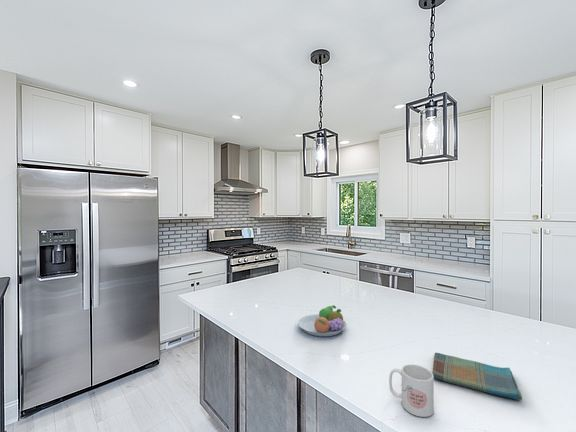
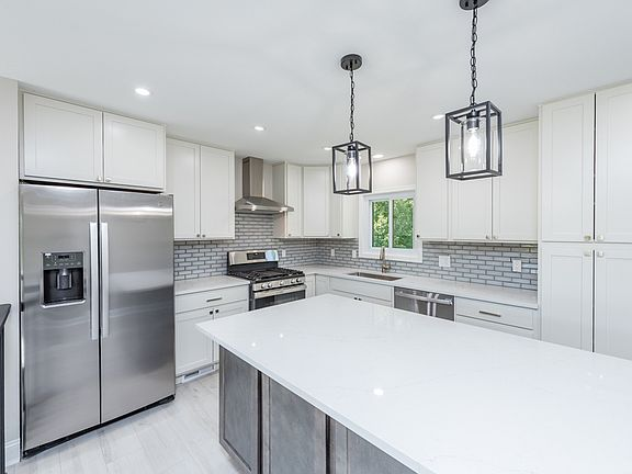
- dish towel (472, 373)
- mug (410, 387)
- fruit bowl (323, 317)
